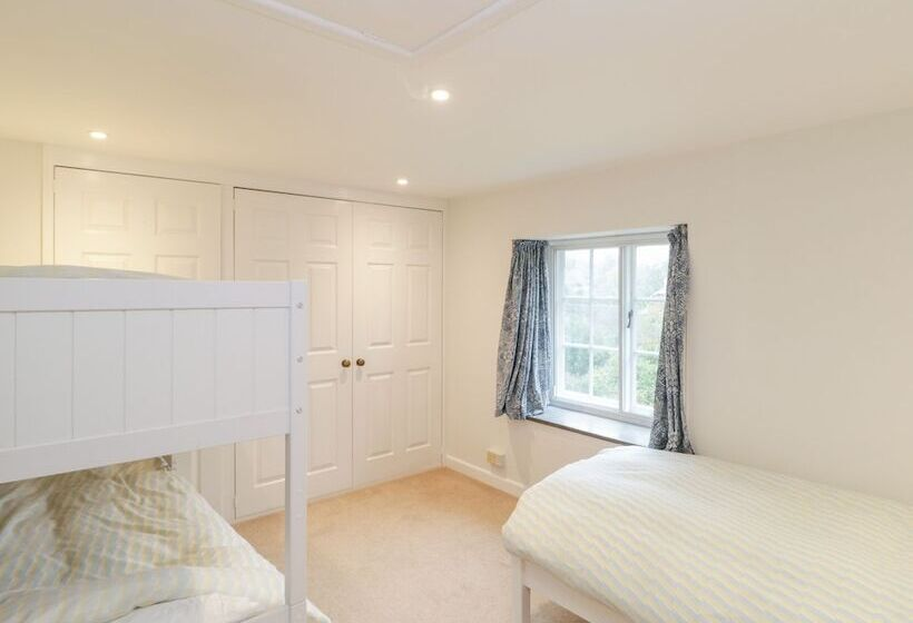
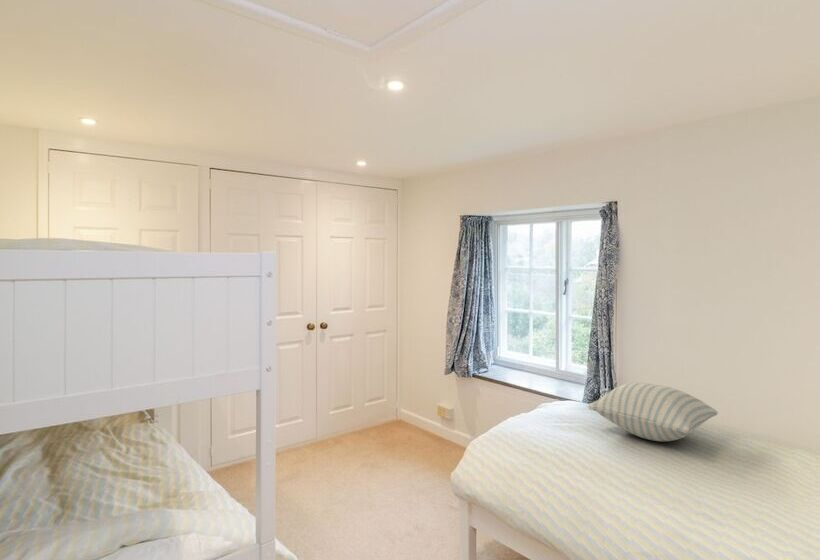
+ pillow (652, 409)
